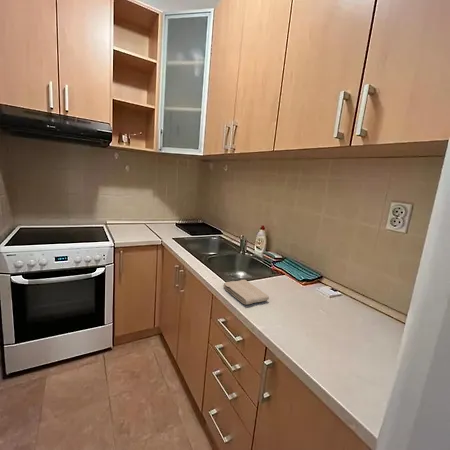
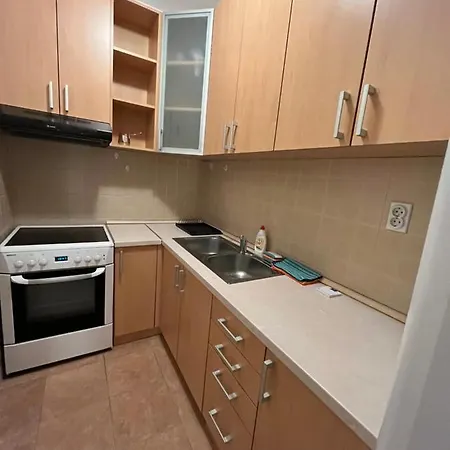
- washcloth (244, 290)
